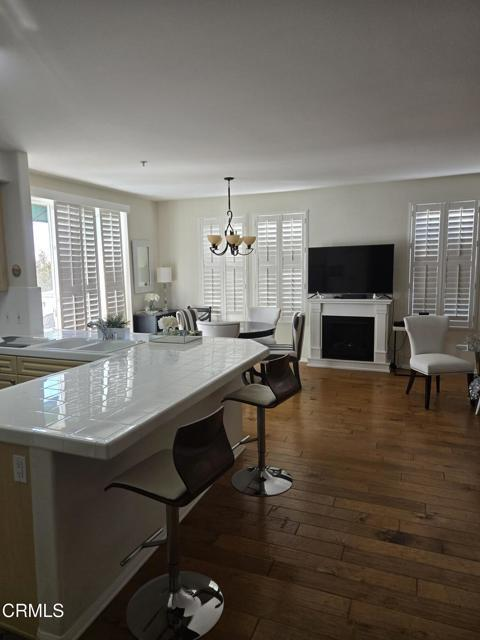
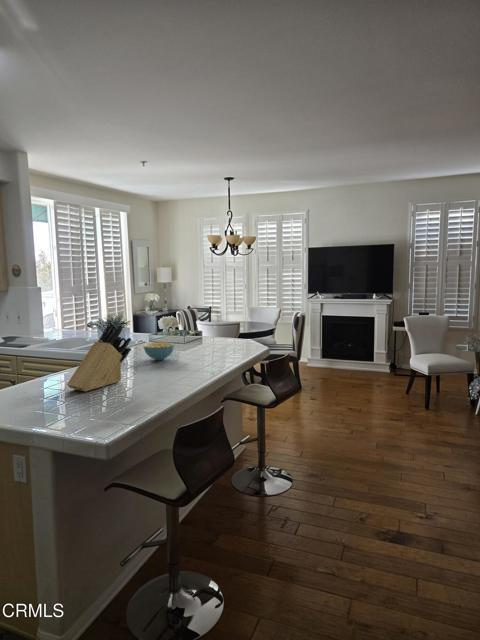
+ knife block (101, 354)
+ cereal bowl (159, 352)
